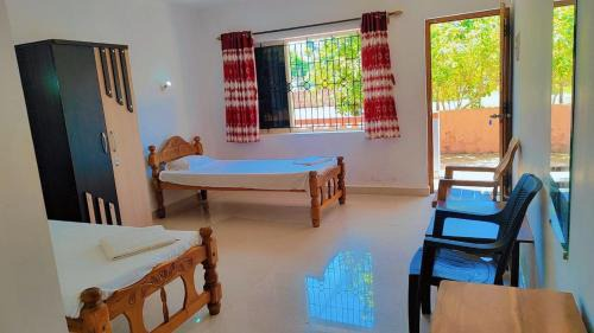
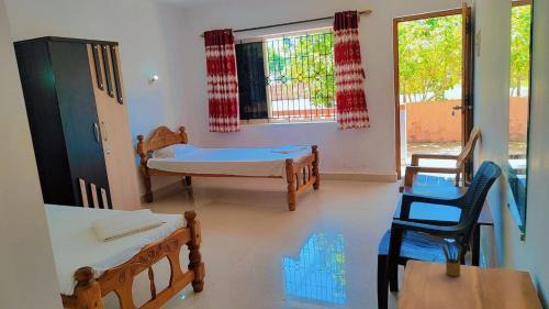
+ pencil box (453, 257)
